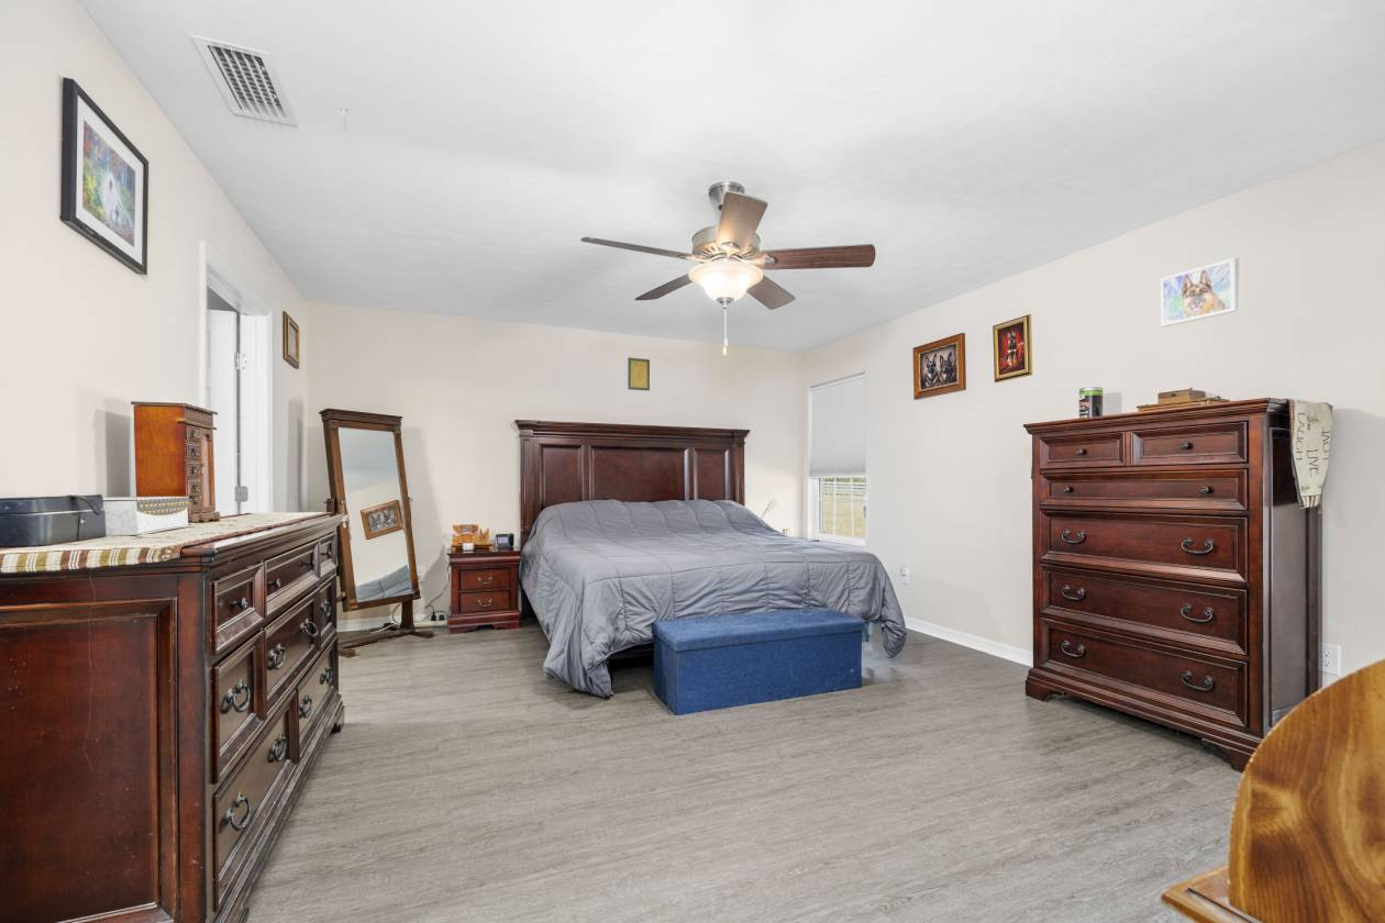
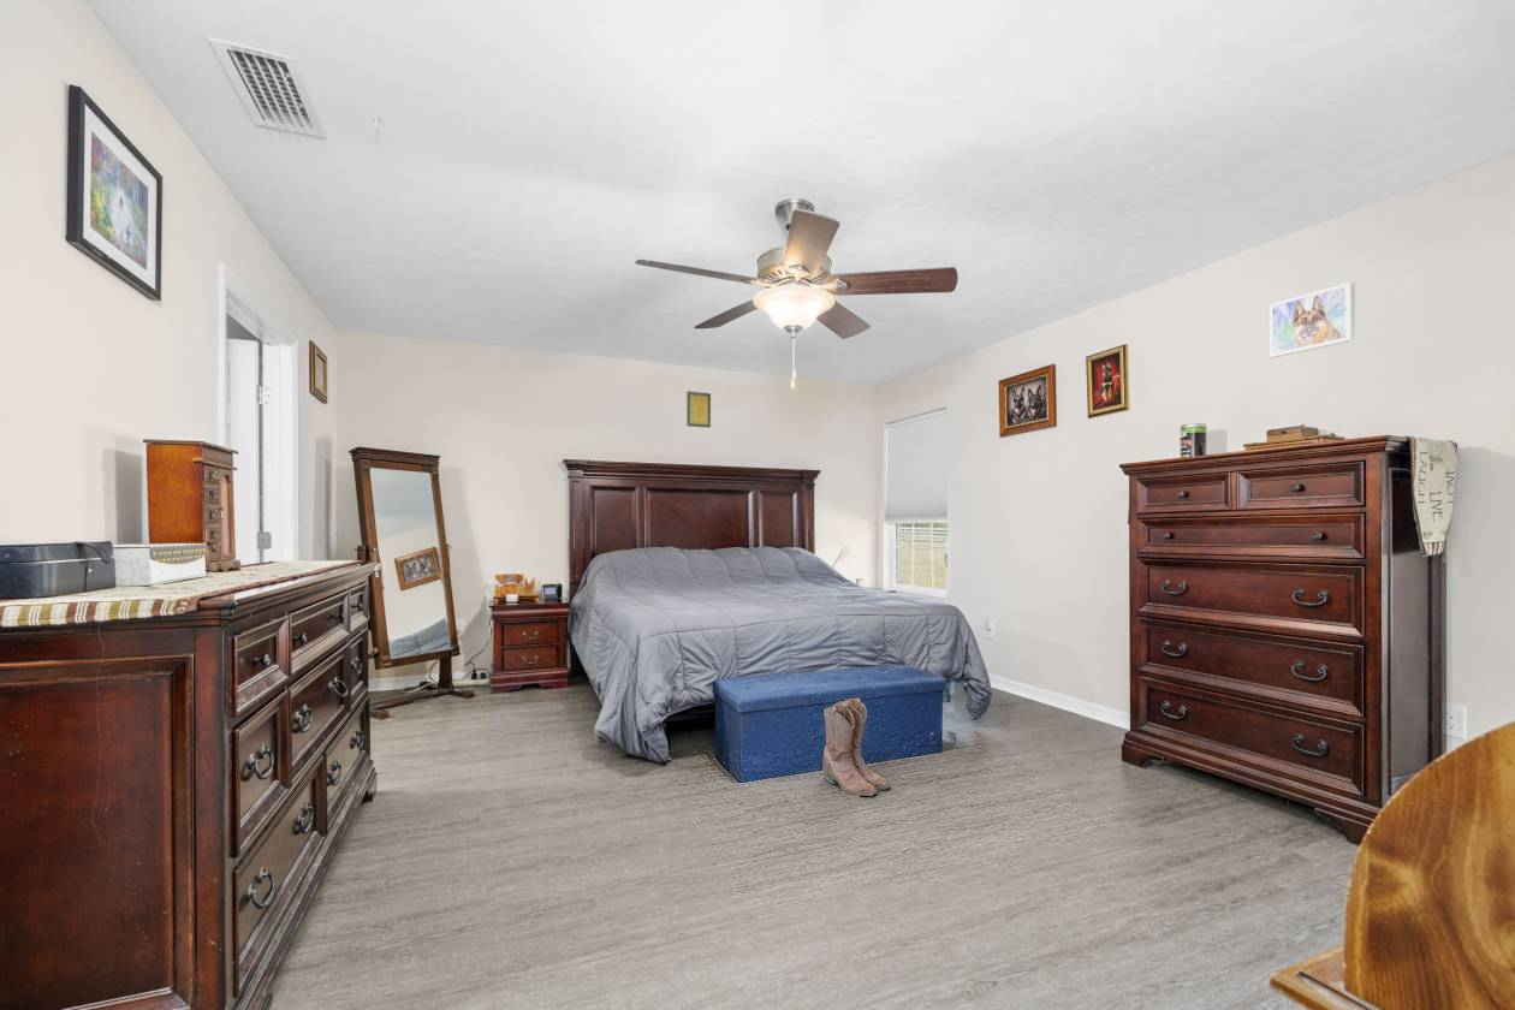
+ boots (855, 743)
